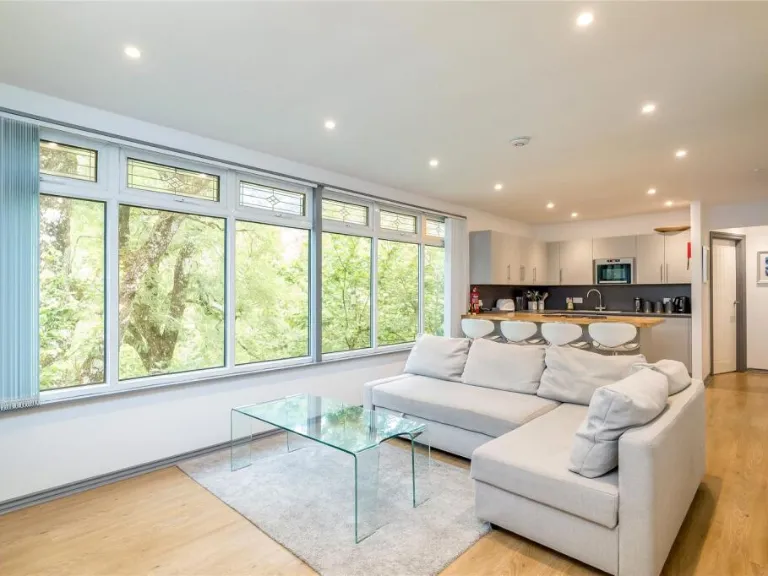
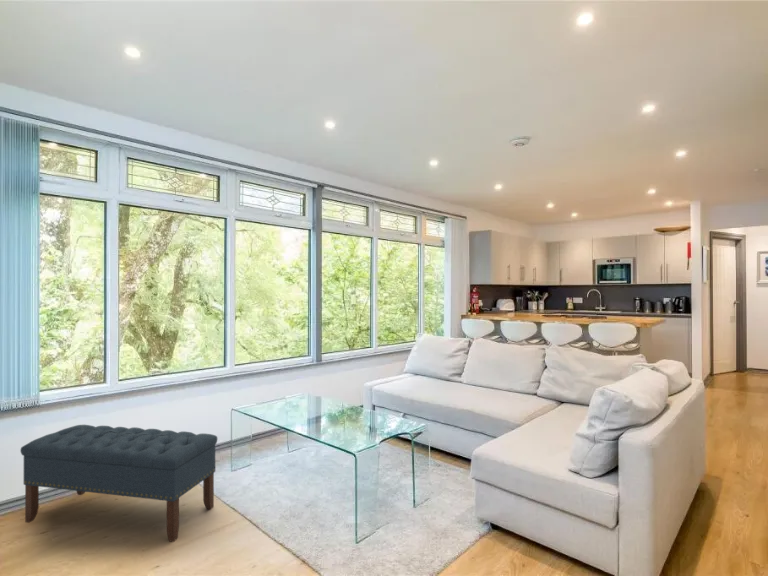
+ bench (122, 475)
